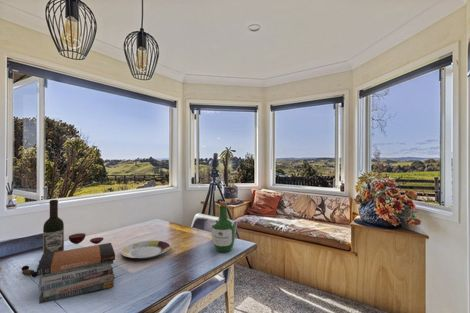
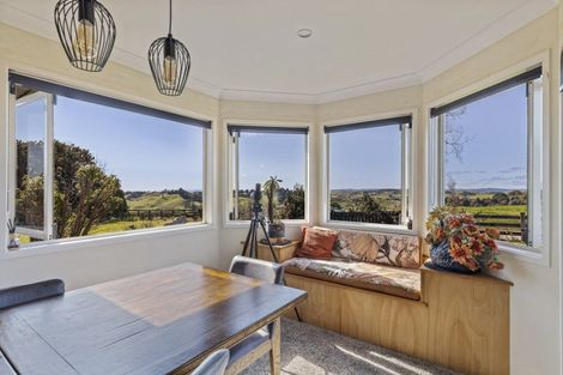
- wine bottle (63, 231)
- wine bottle (223, 225)
- plate (146, 250)
- book stack (78, 270)
